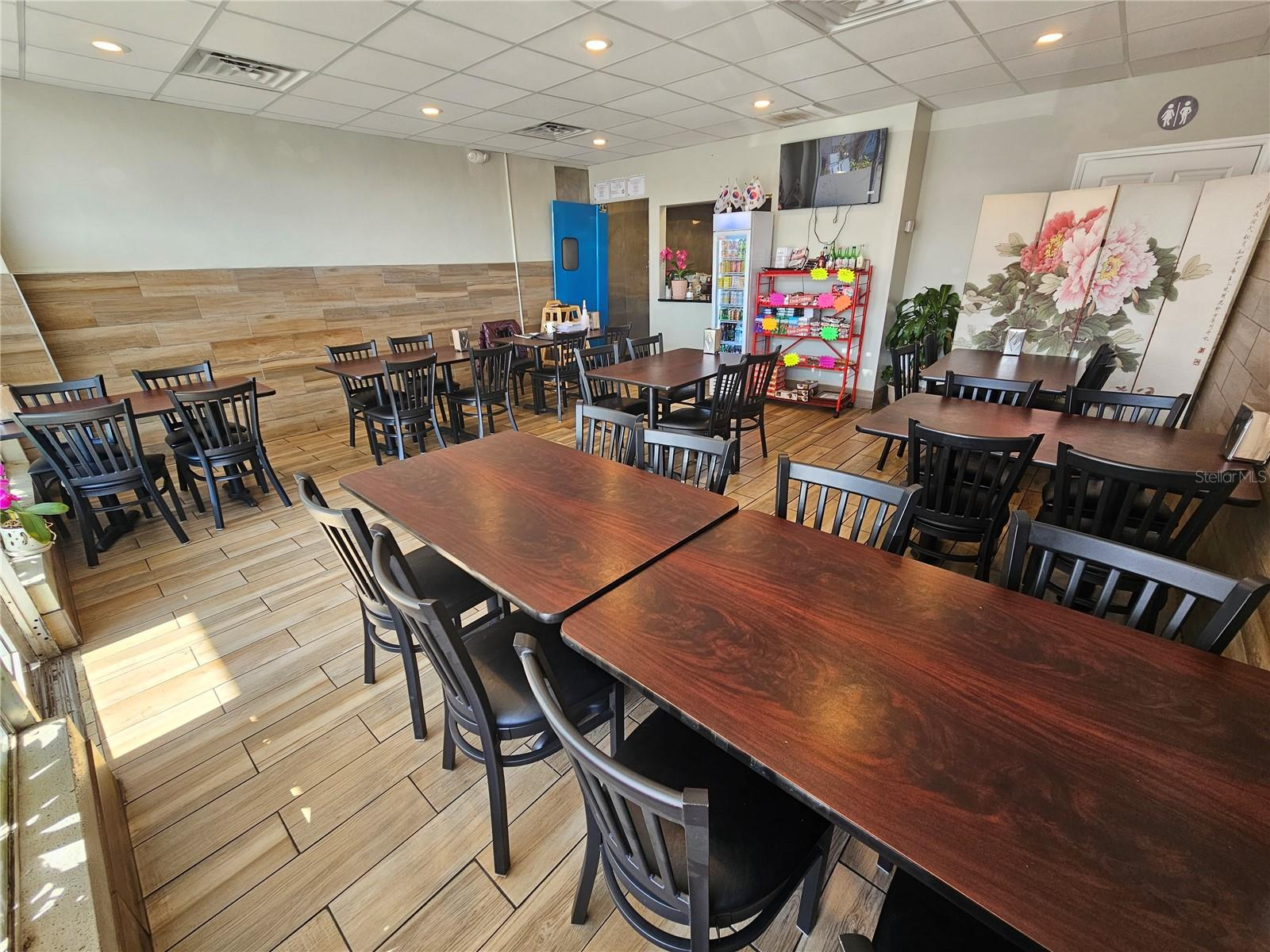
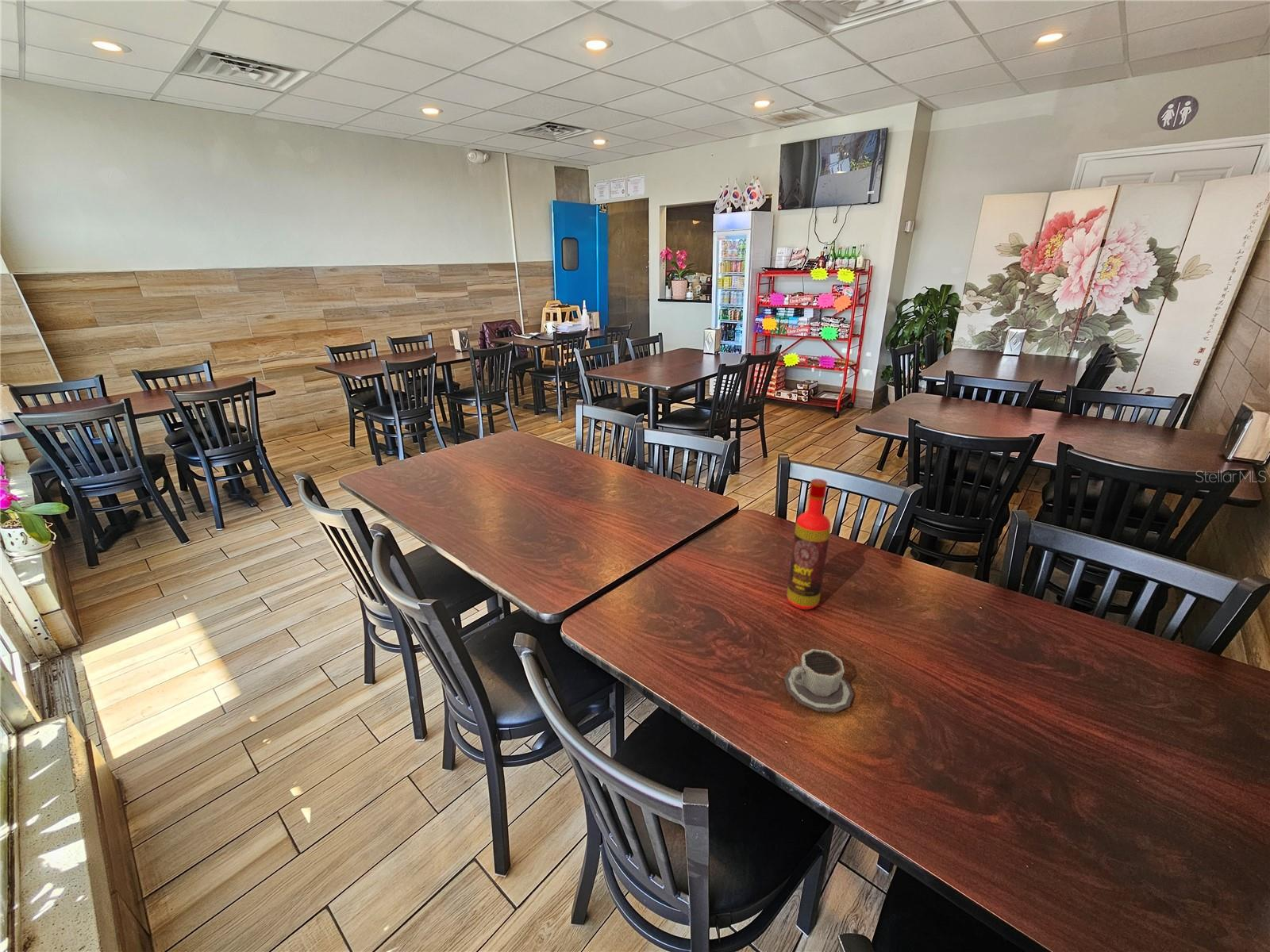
+ cup (820, 676)
+ bottle (810, 544)
